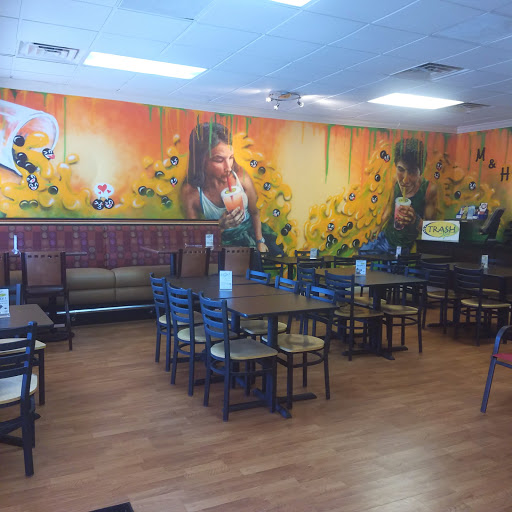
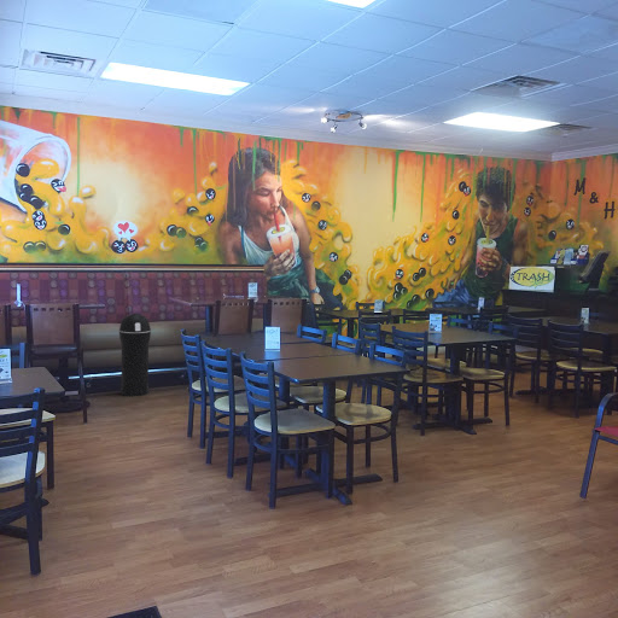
+ trash can (134, 352)
